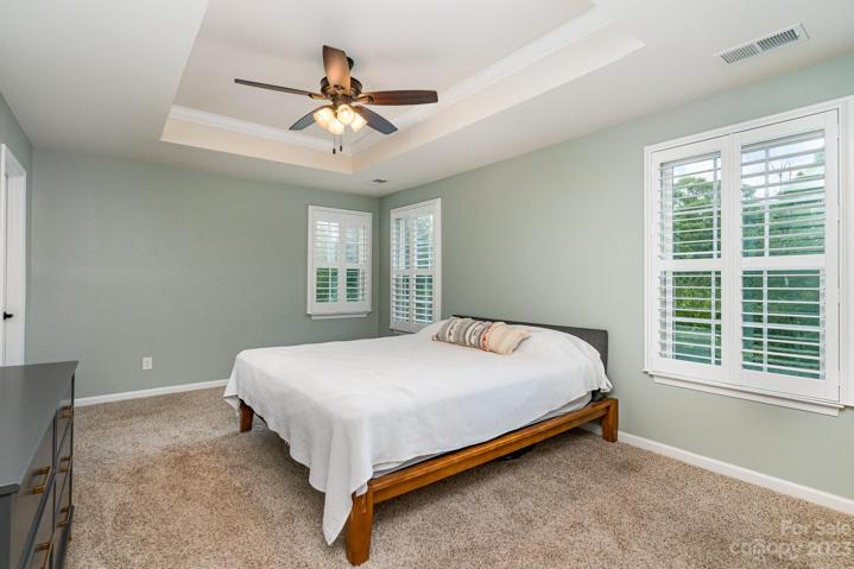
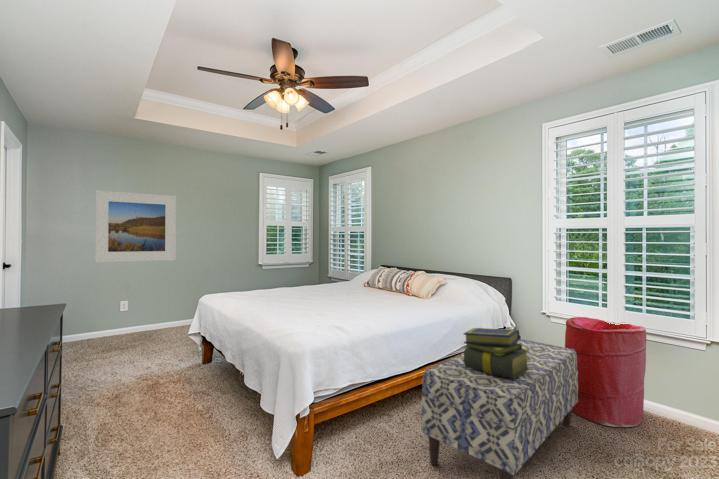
+ stack of books (493, 349)
+ bench (506, 400)
+ laundry hamper (603, 365)
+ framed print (137, 227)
